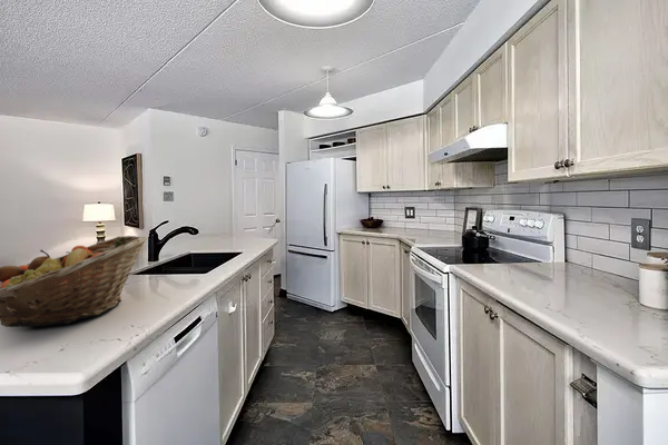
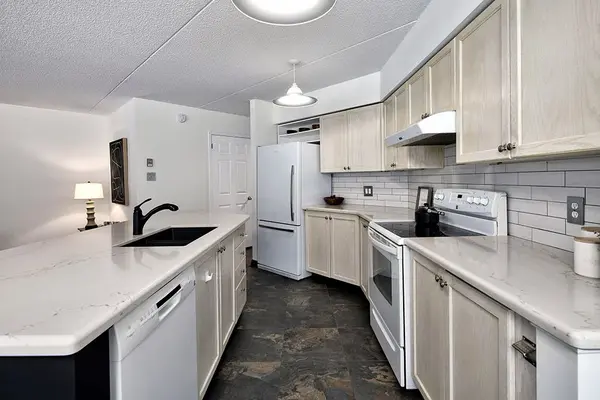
- fruit basket (71, 274)
